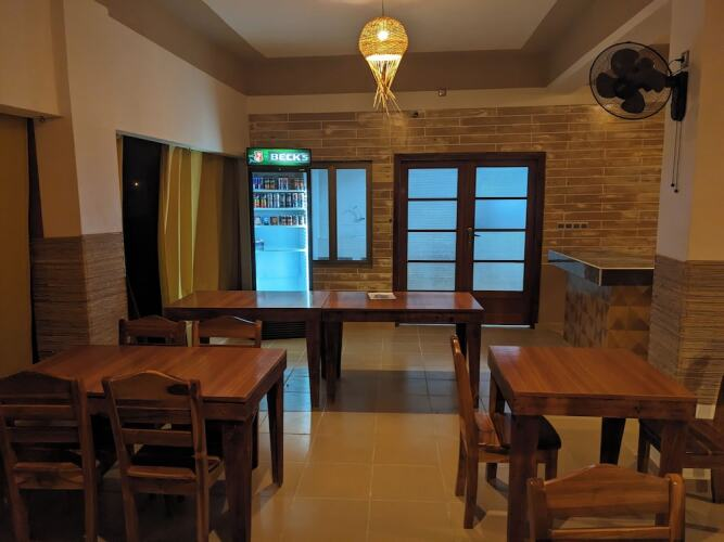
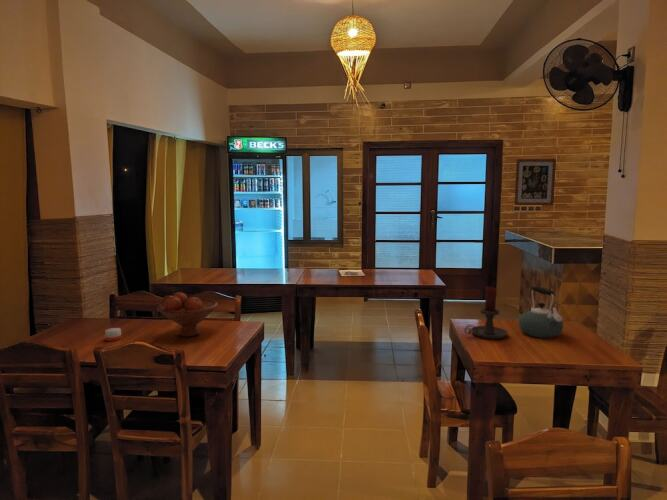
+ candle holder (485, 311)
+ kettle (543, 311)
+ candle (113, 329)
+ wall art (535, 182)
+ fruit bowl (188, 313)
